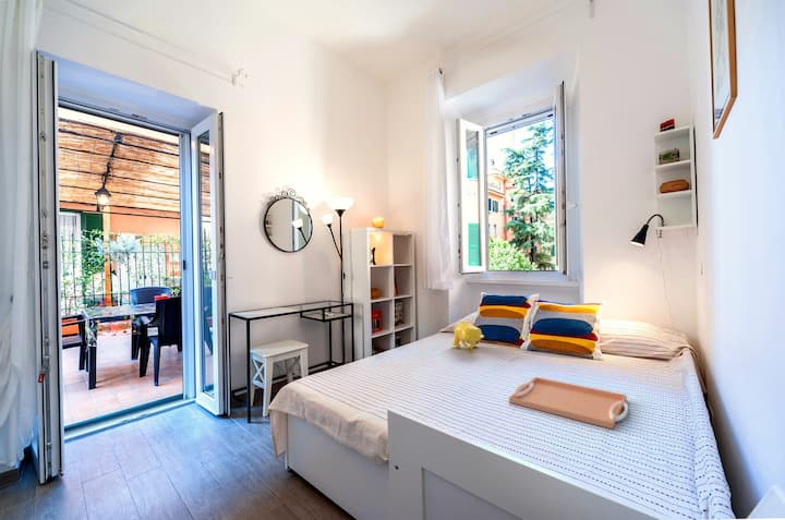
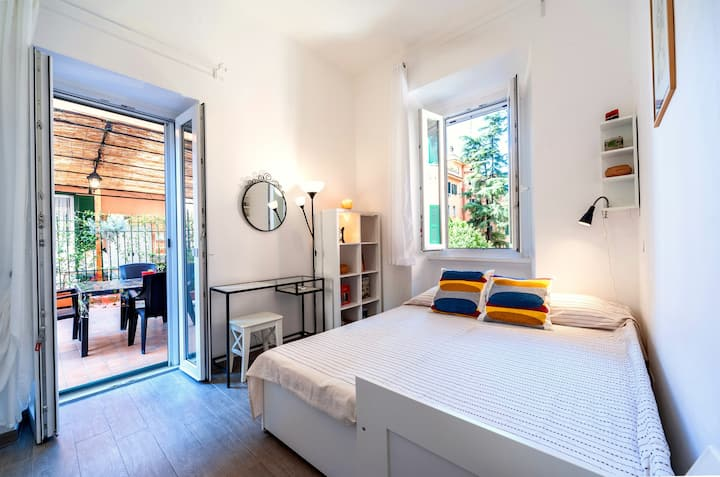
- teddy bear (469, 337)
- serving tray (567, 398)
